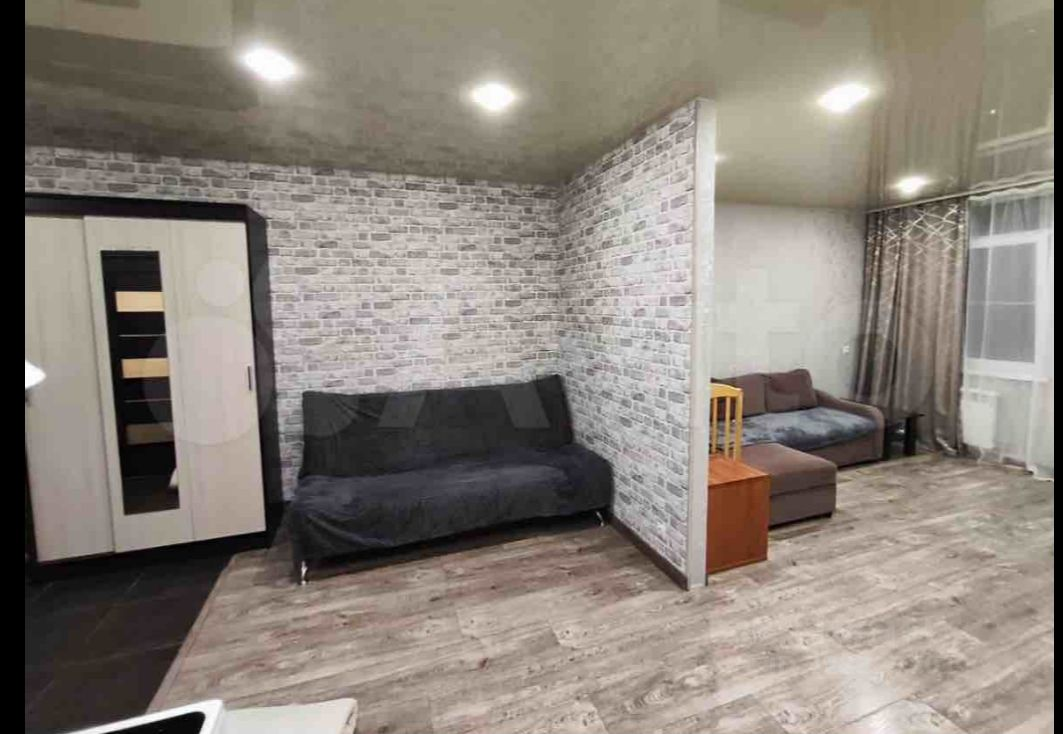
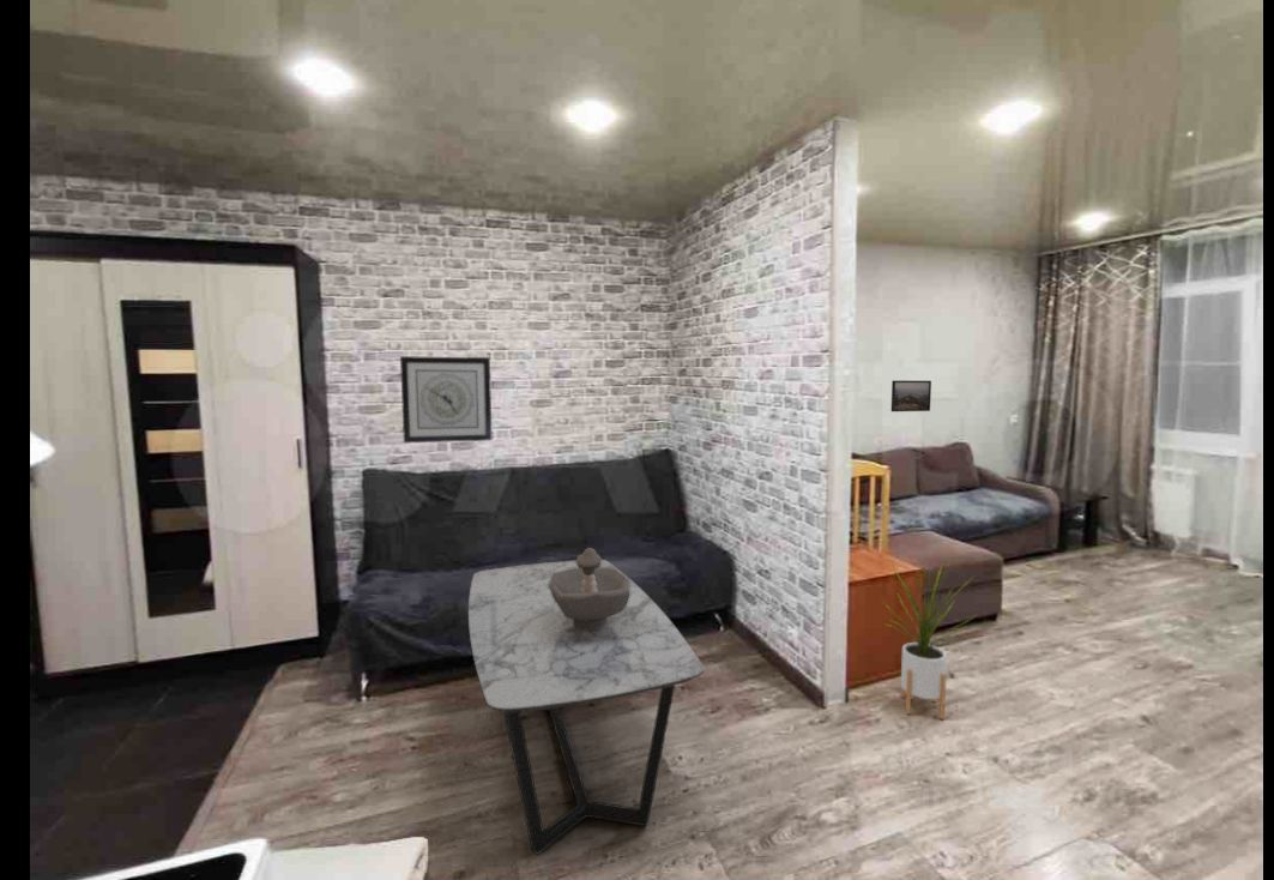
+ wall clock (447, 399)
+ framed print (911, 396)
+ house plant (923, 632)
+ decorative bowl (588, 584)
+ coffee table (566, 683)
